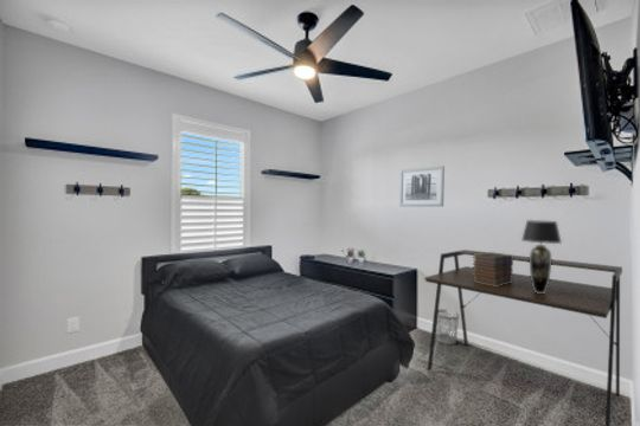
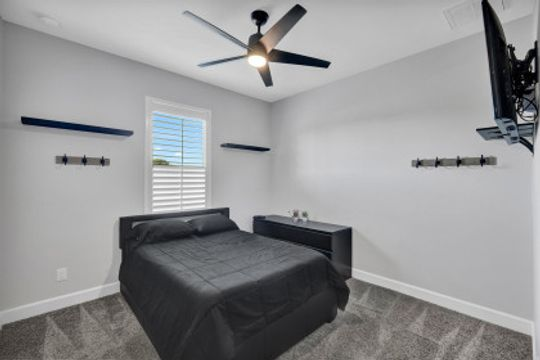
- book stack (492, 267)
- table lamp (540, 256)
- desk (521, 301)
- wastebasket (447, 327)
- wall art (420, 187)
